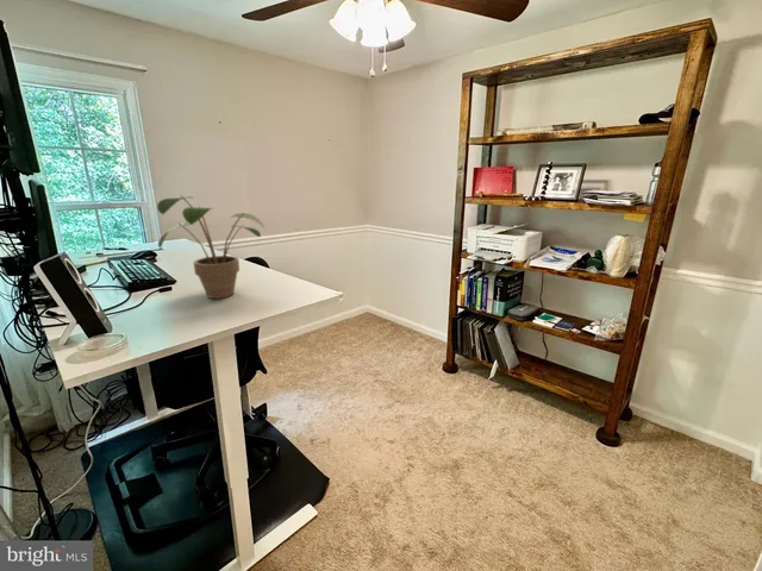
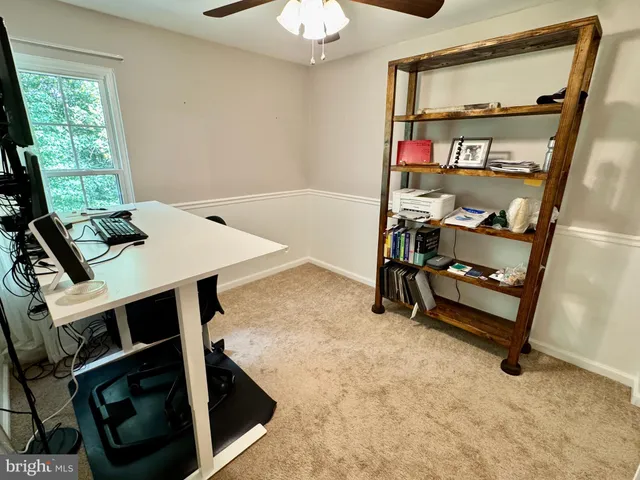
- potted plant (213, 249)
